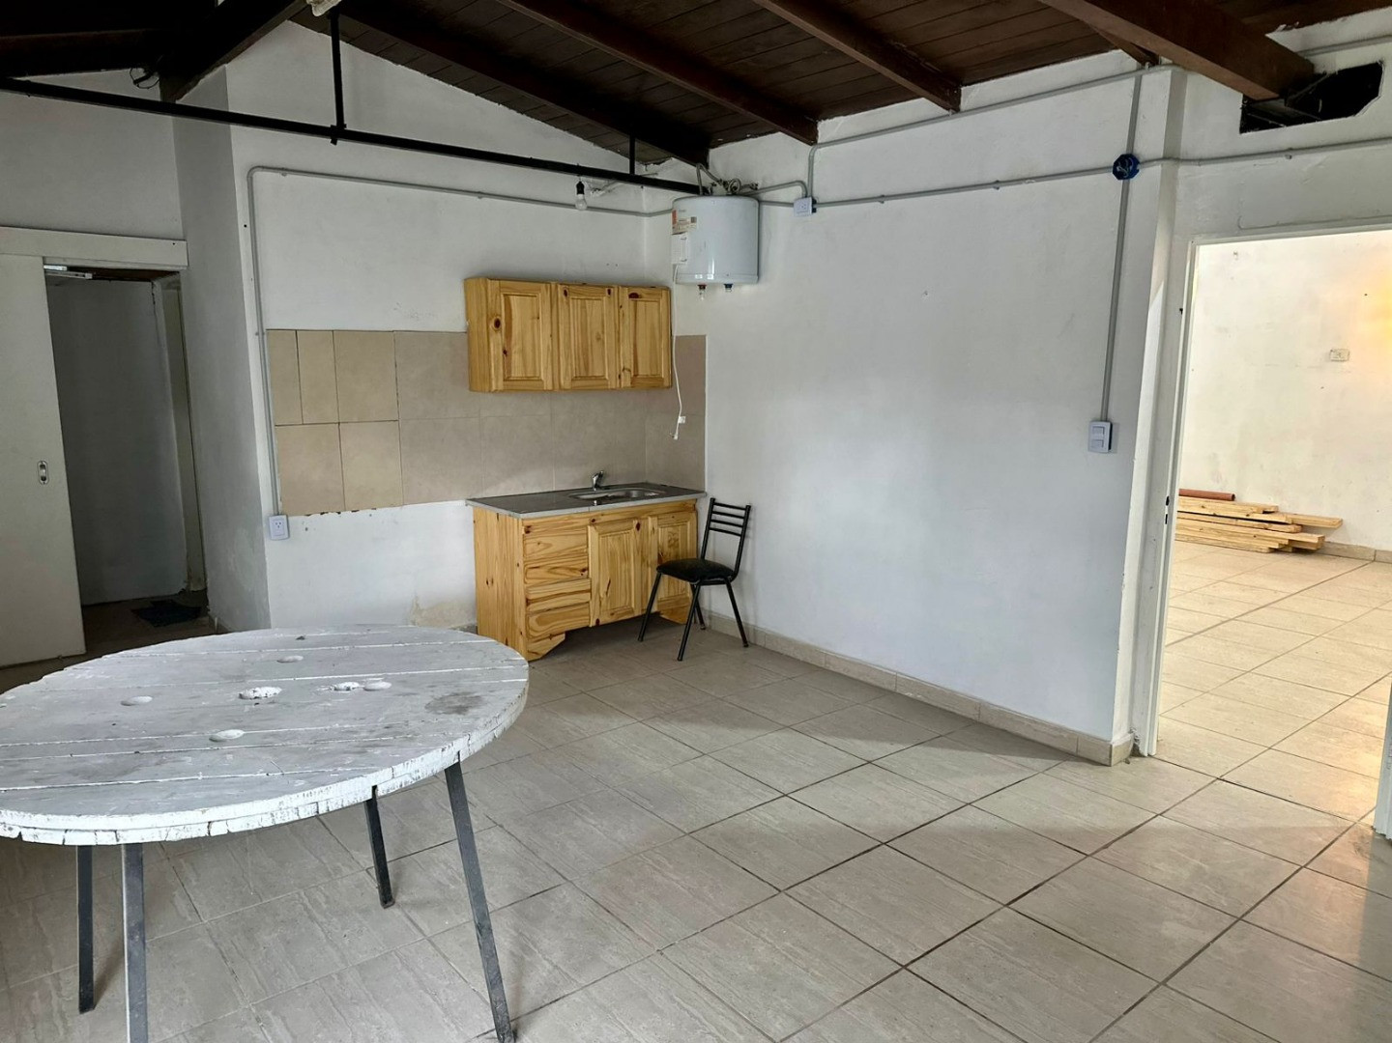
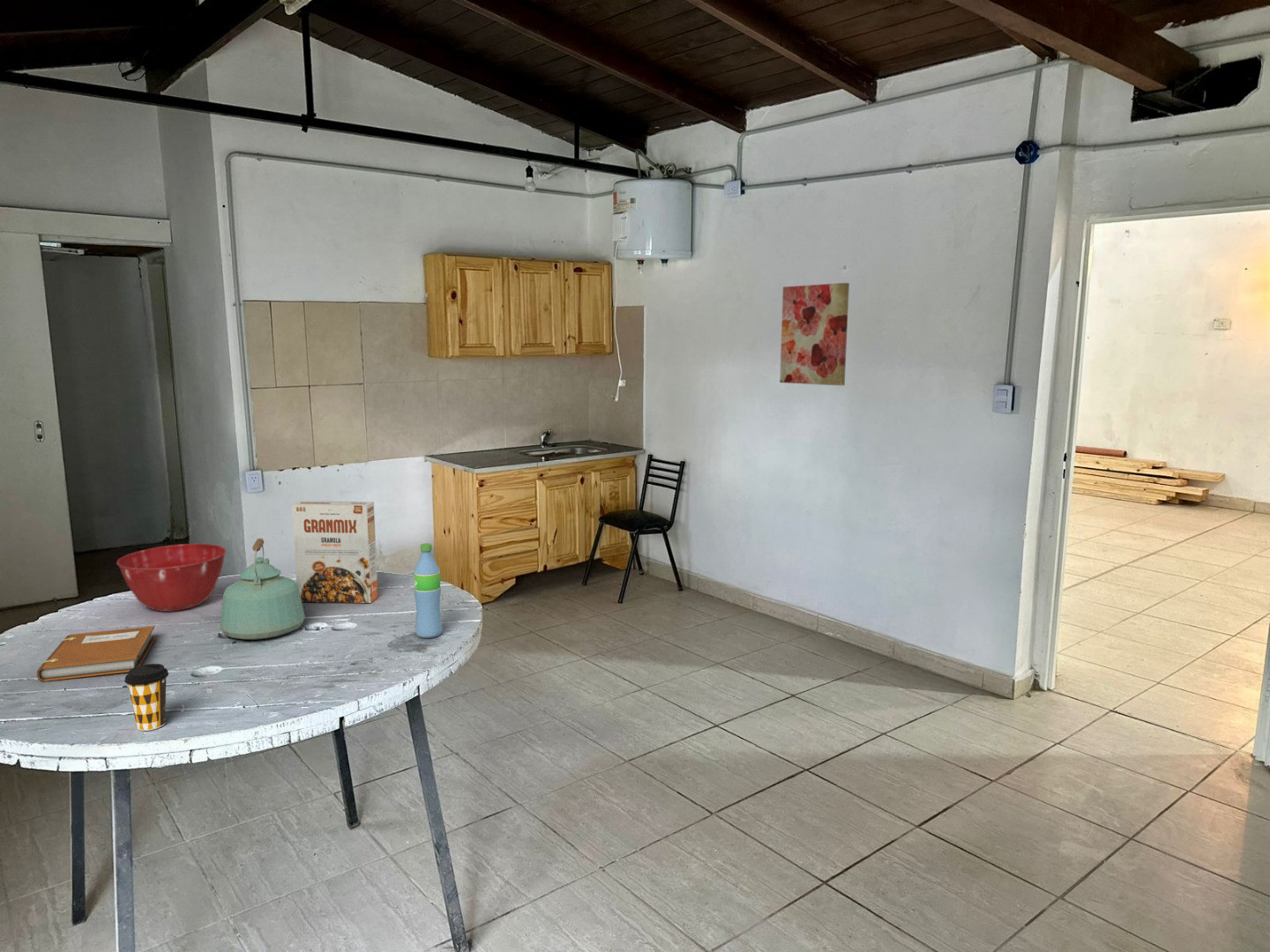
+ notebook (100, 651)
+ water bottle (427, 590)
+ cereal box (335, 551)
+ wall art (812, 335)
+ kettle (262, 583)
+ coffee cup (148, 697)
+ mixing bowl (175, 579)
